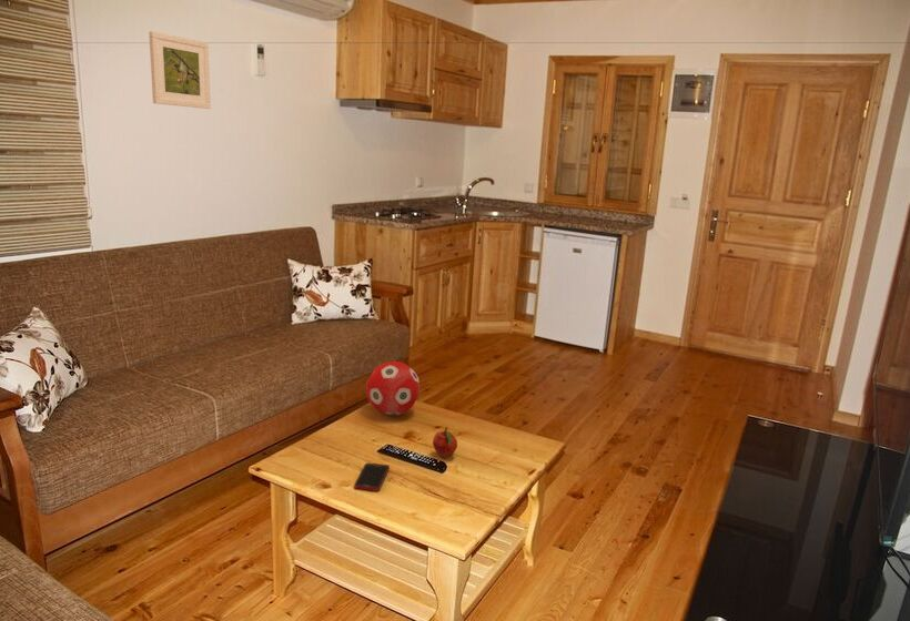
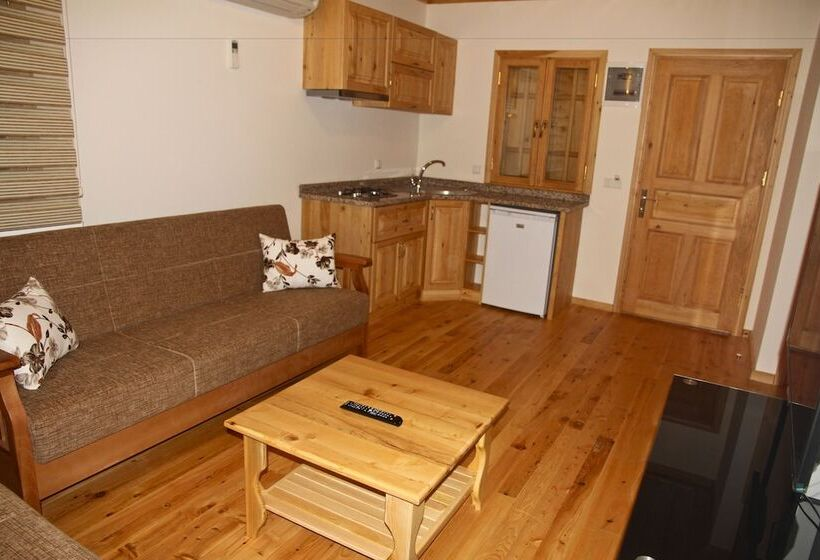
- cell phone (372, 476)
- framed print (181, 72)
- decorative ball (393, 387)
- fruit (445, 441)
